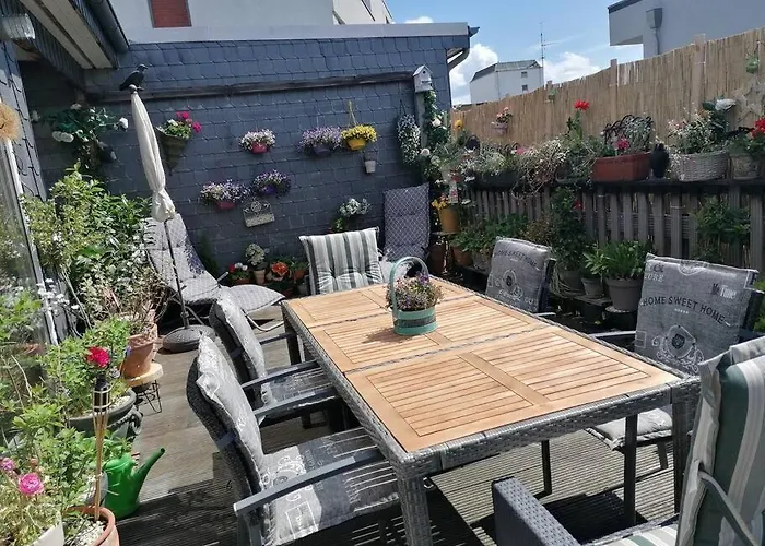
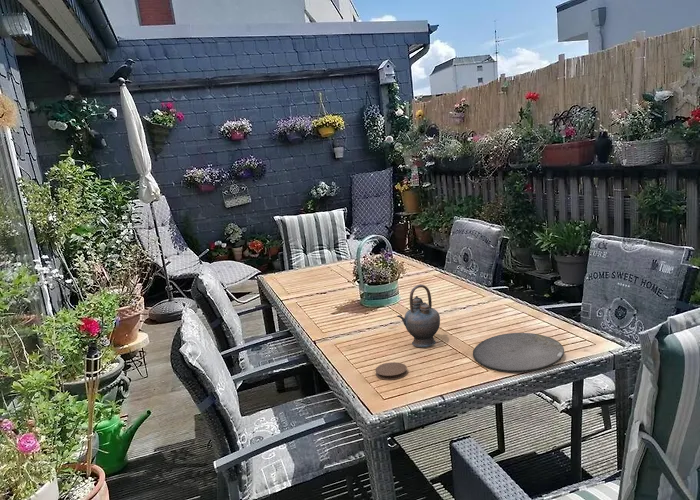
+ coaster (391, 370)
+ plate (517, 351)
+ teapot (417, 315)
